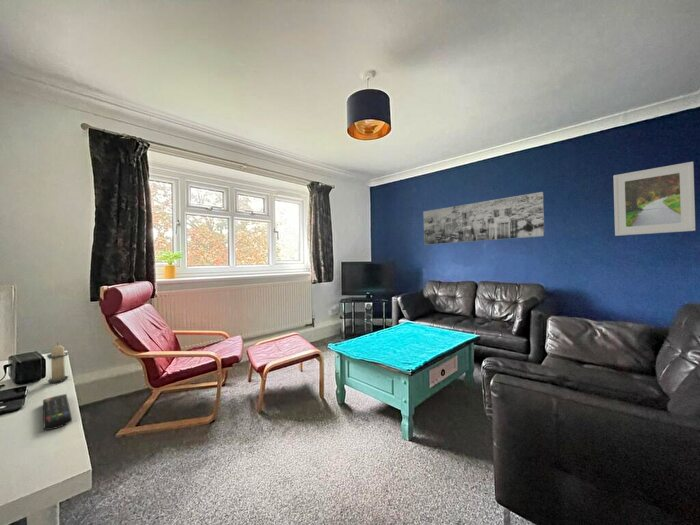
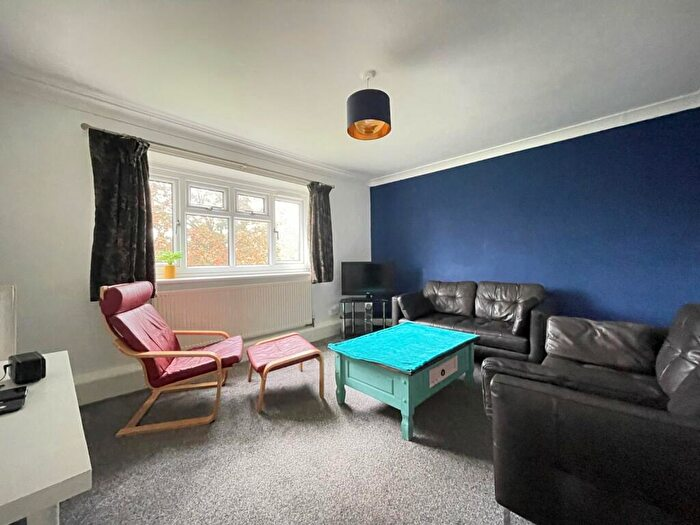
- wall art (475, 222)
- candle (58, 361)
- remote control (56, 410)
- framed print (651, 201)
